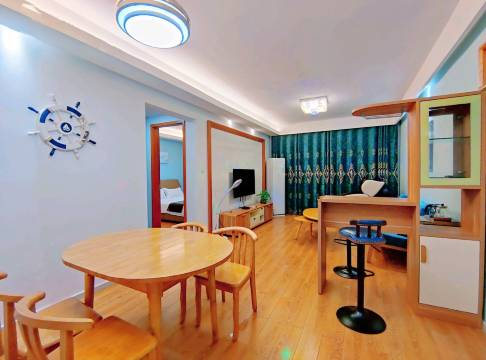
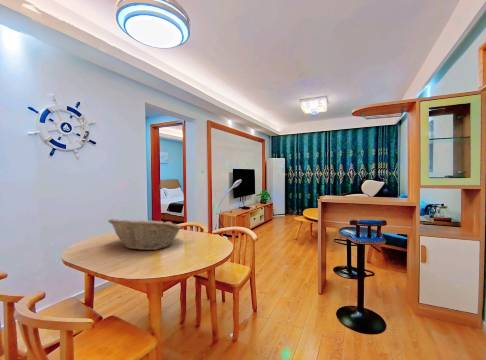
+ fruit basket (146, 230)
